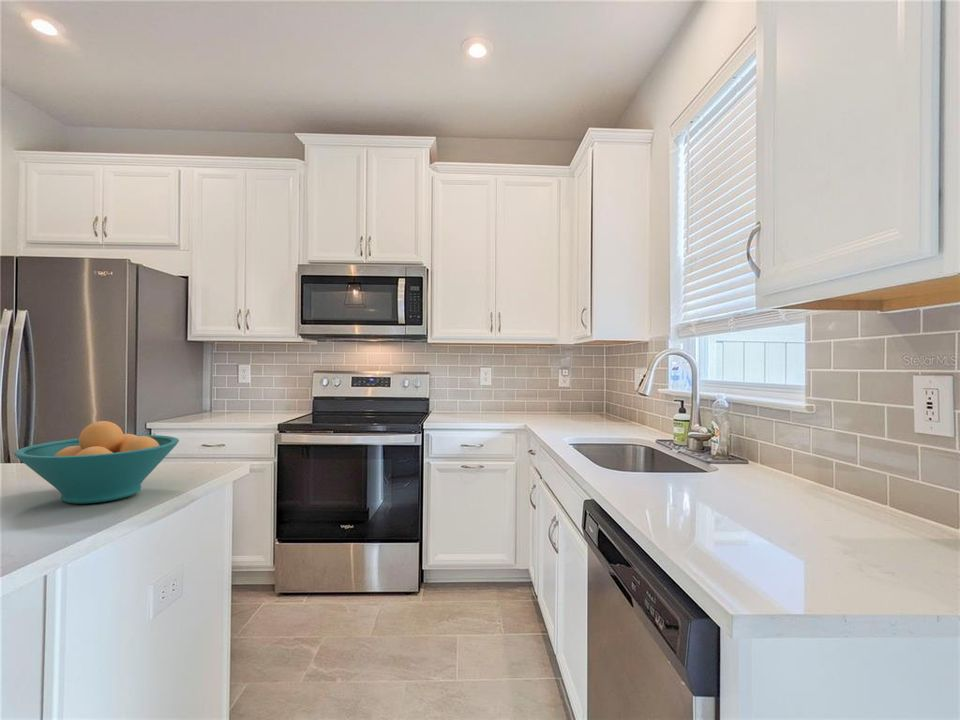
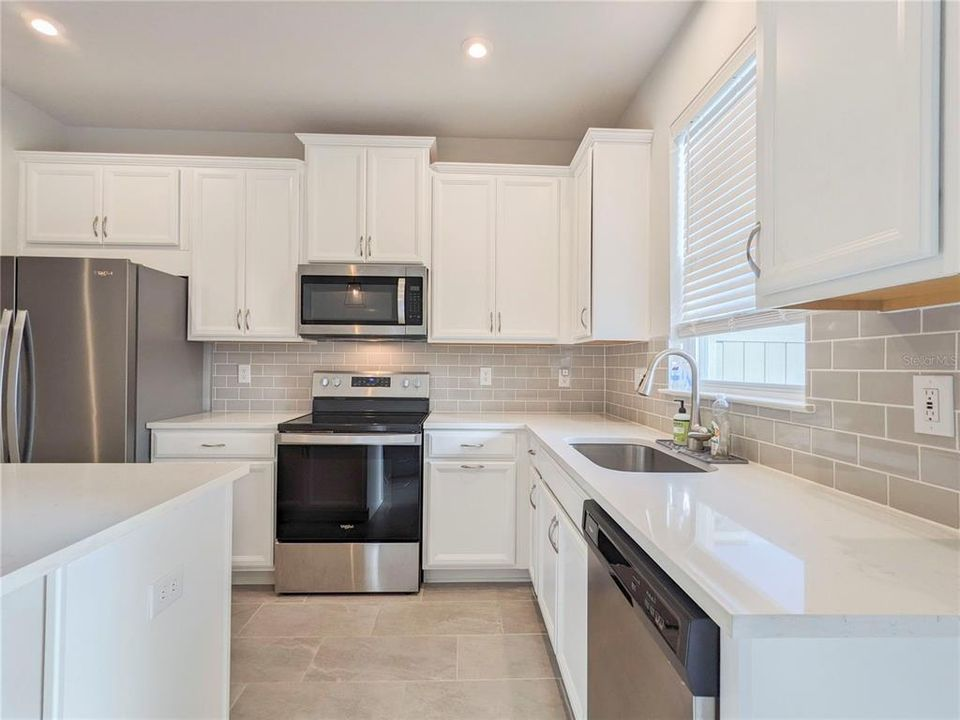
- fruit bowl (102, 458)
